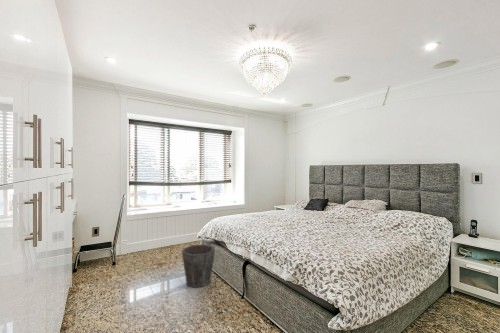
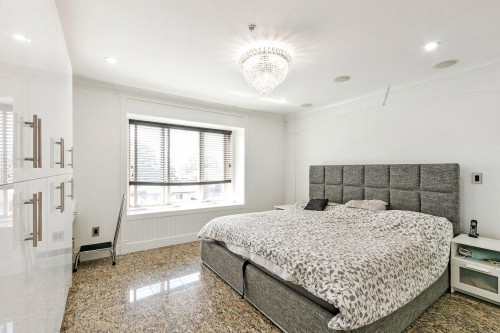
- waste bin (198, 265)
